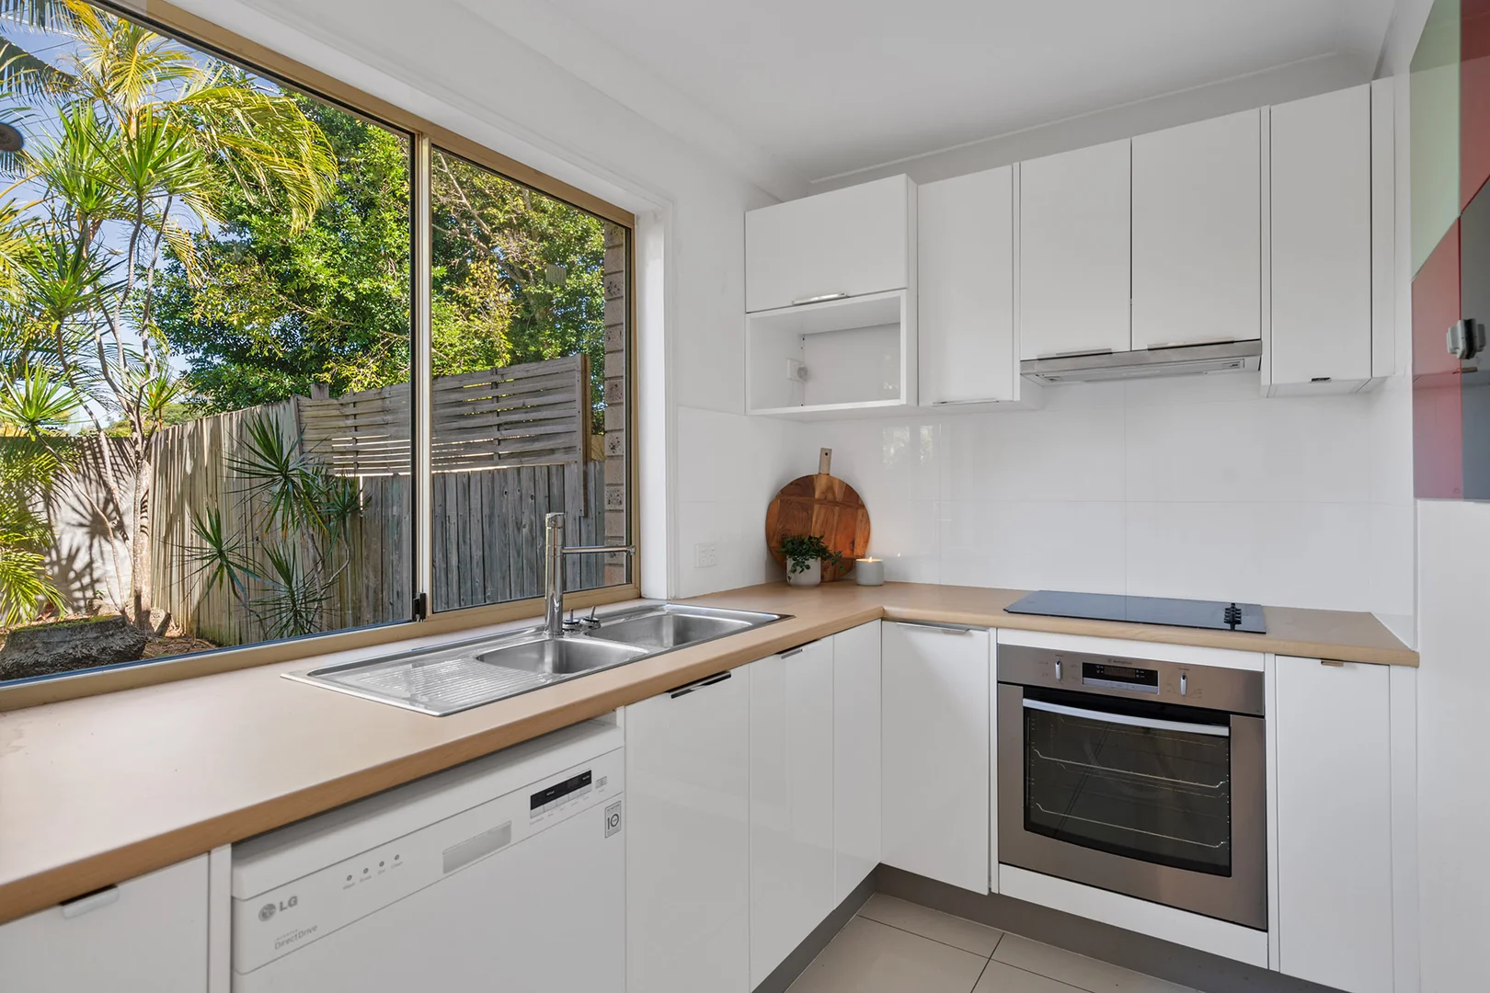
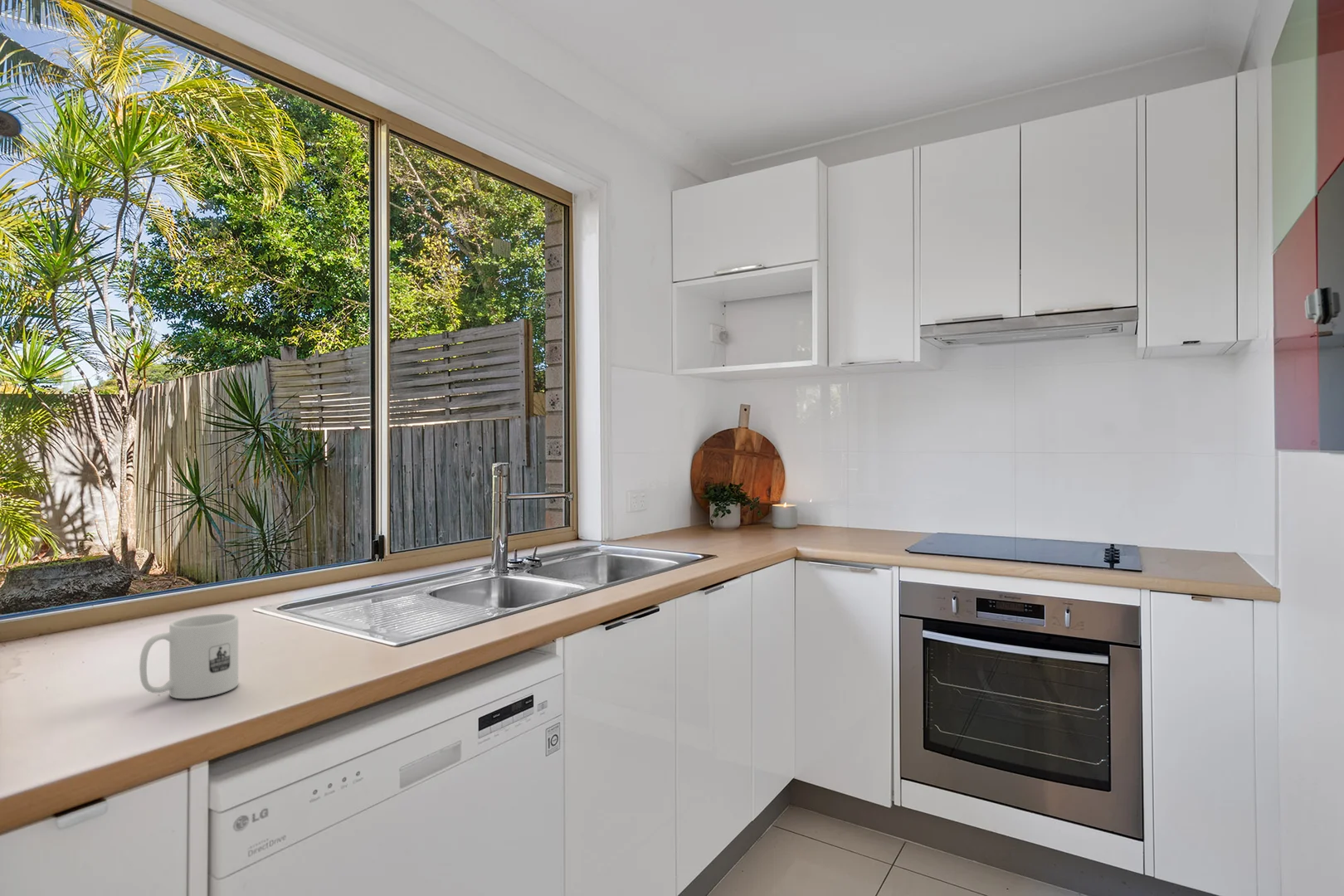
+ mug (190, 657)
